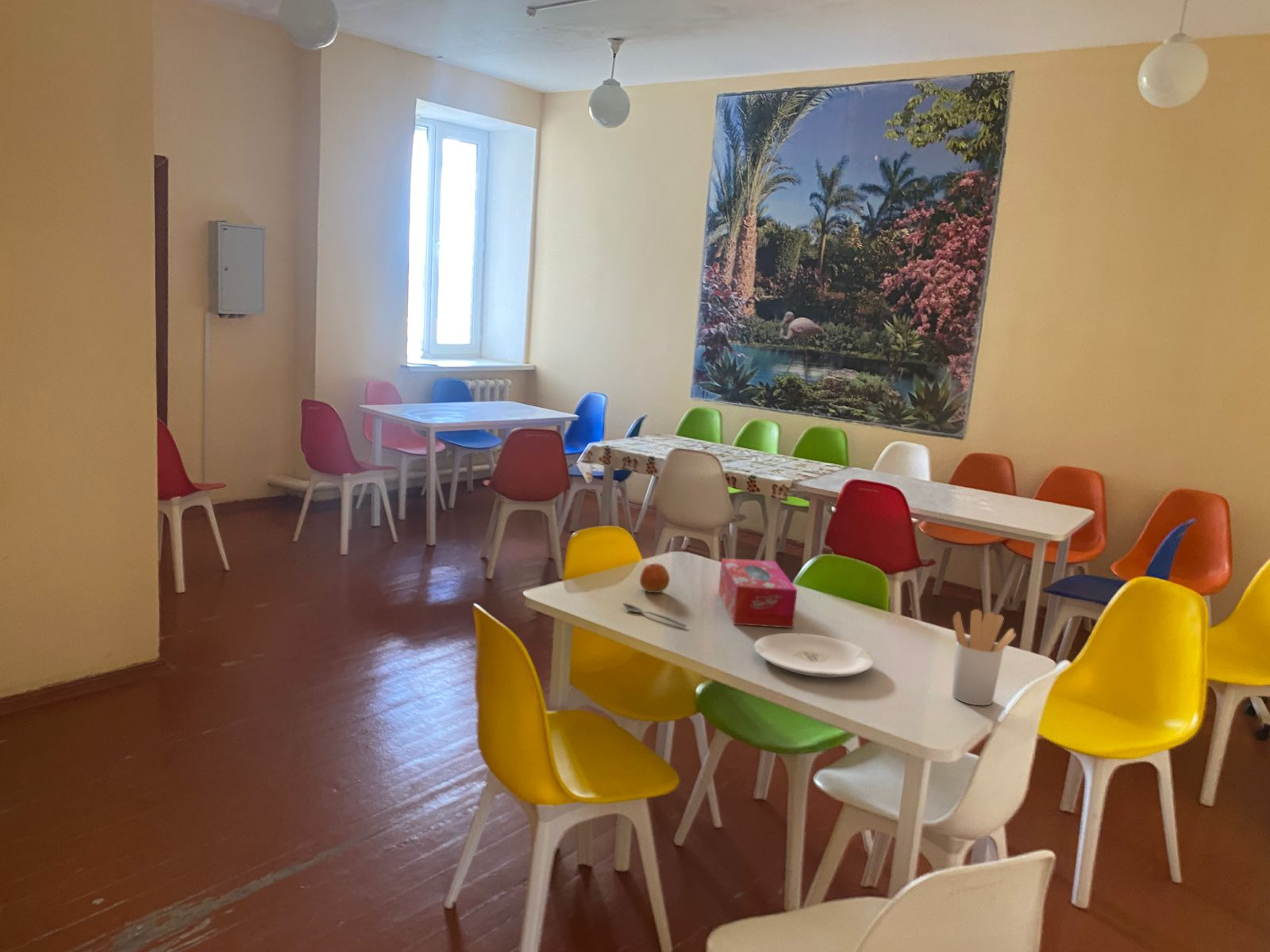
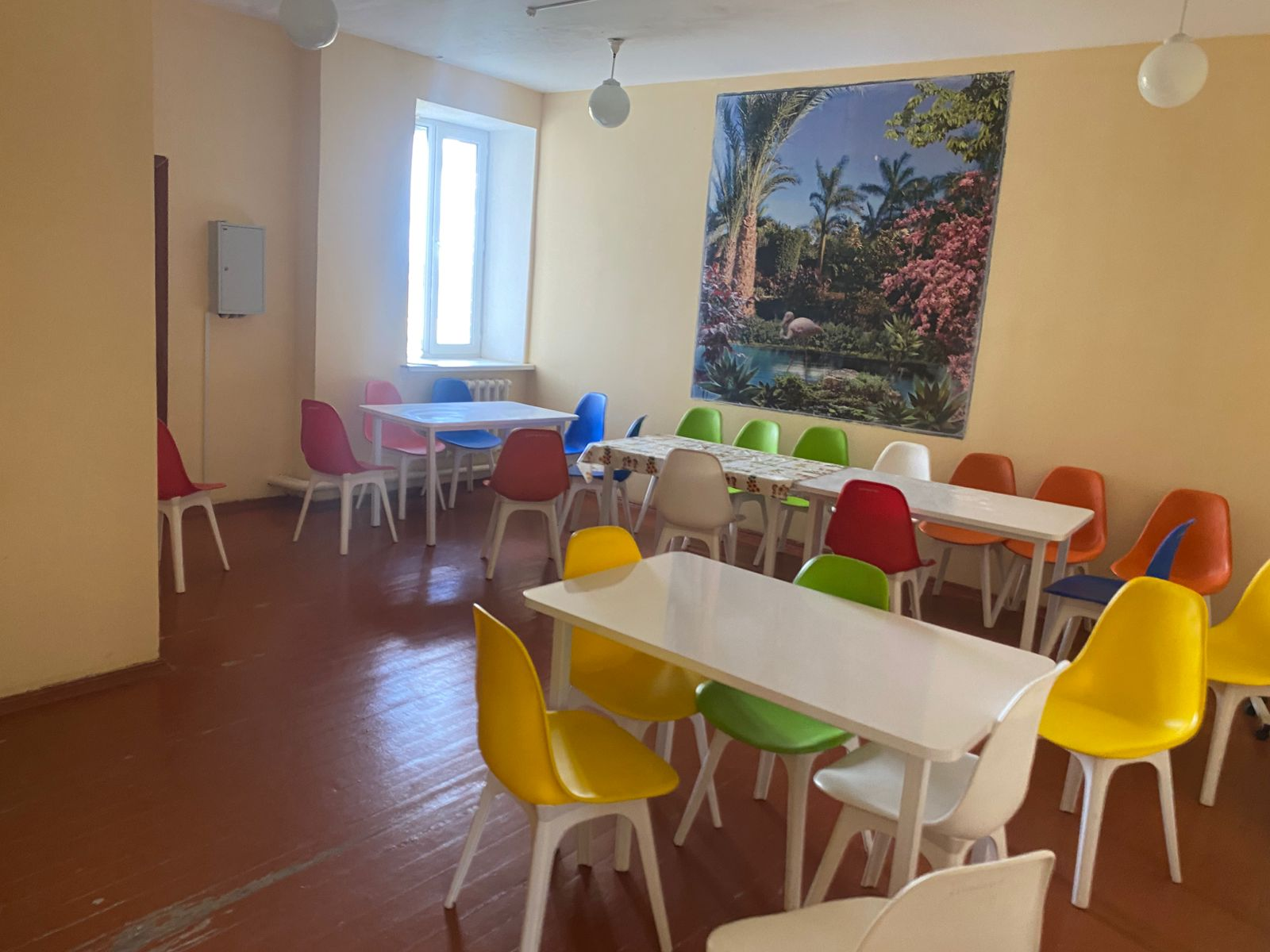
- tissue box (755, 591)
- spoon (653, 614)
- utensil holder (979, 654)
- apple (654, 577)
- plate (813, 656)
